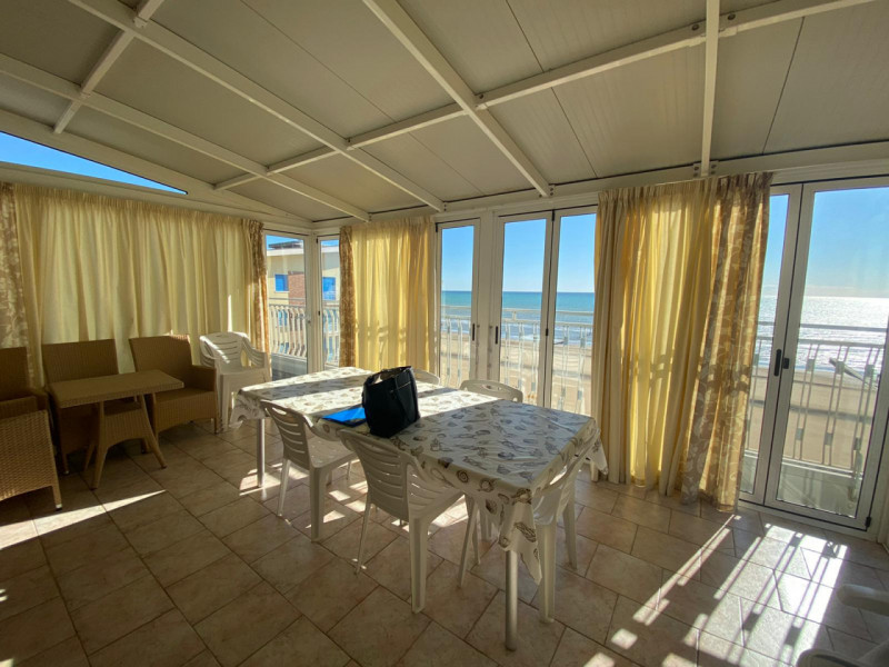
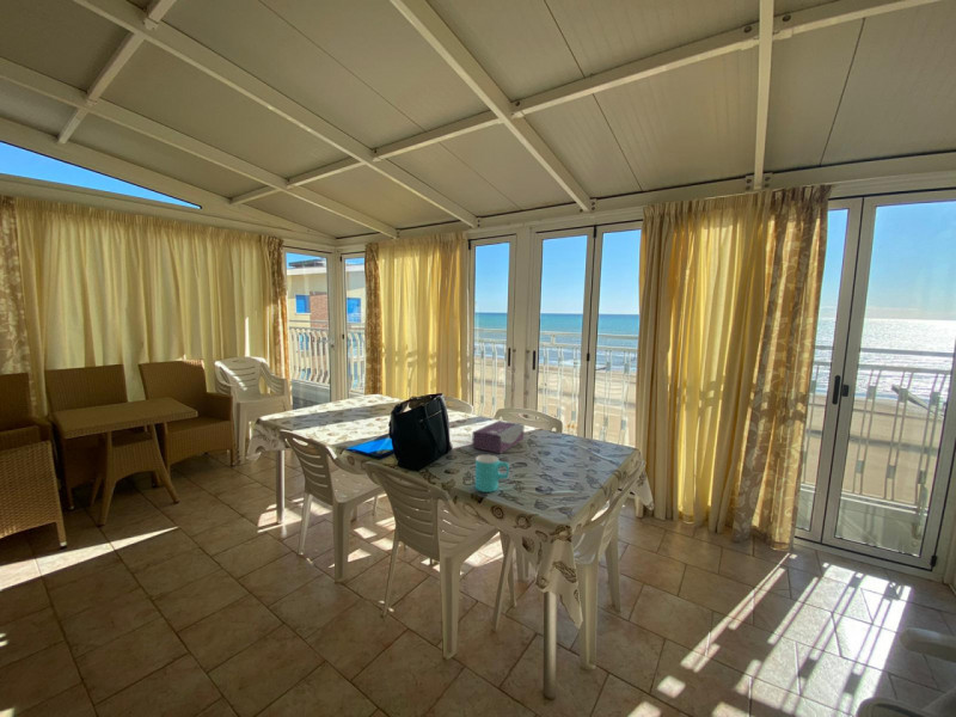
+ tissue box (498, 435)
+ cup (490, 473)
